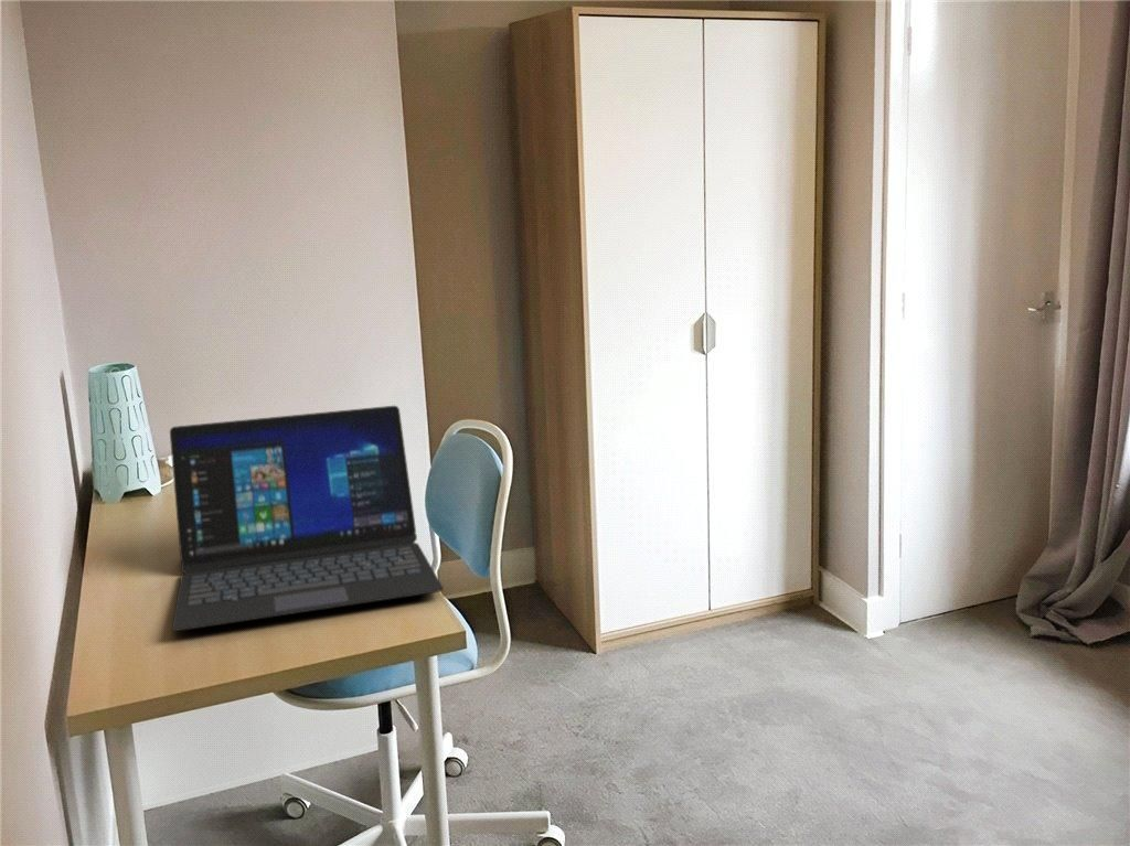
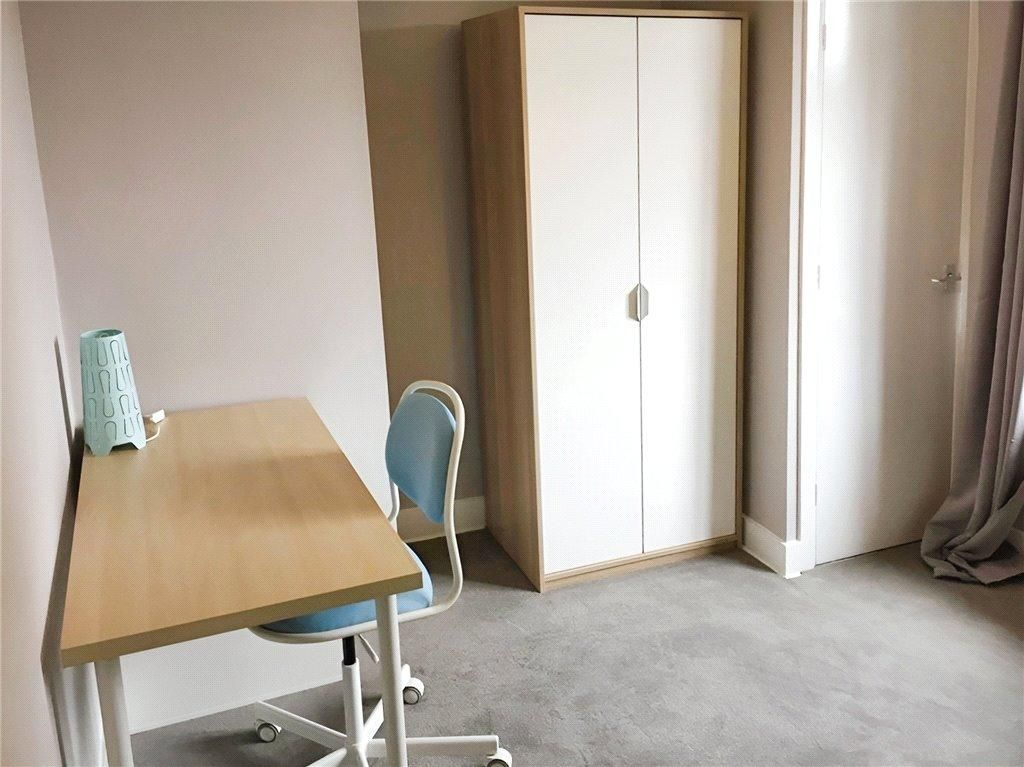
- laptop (299, 504)
